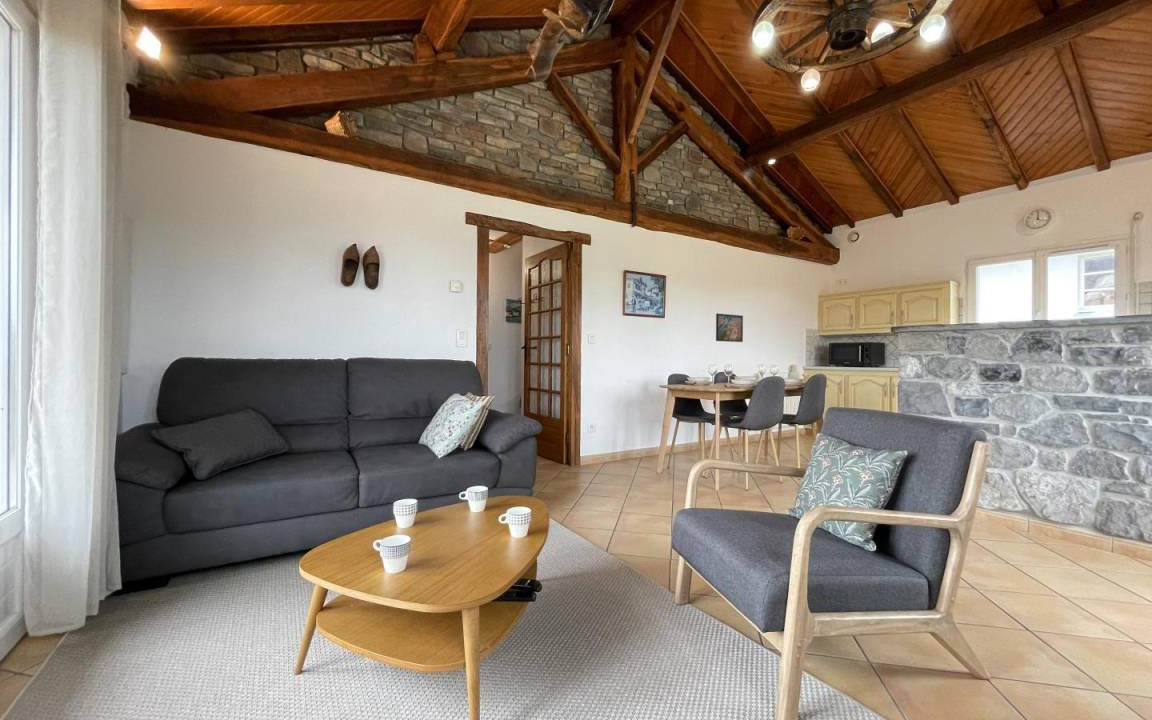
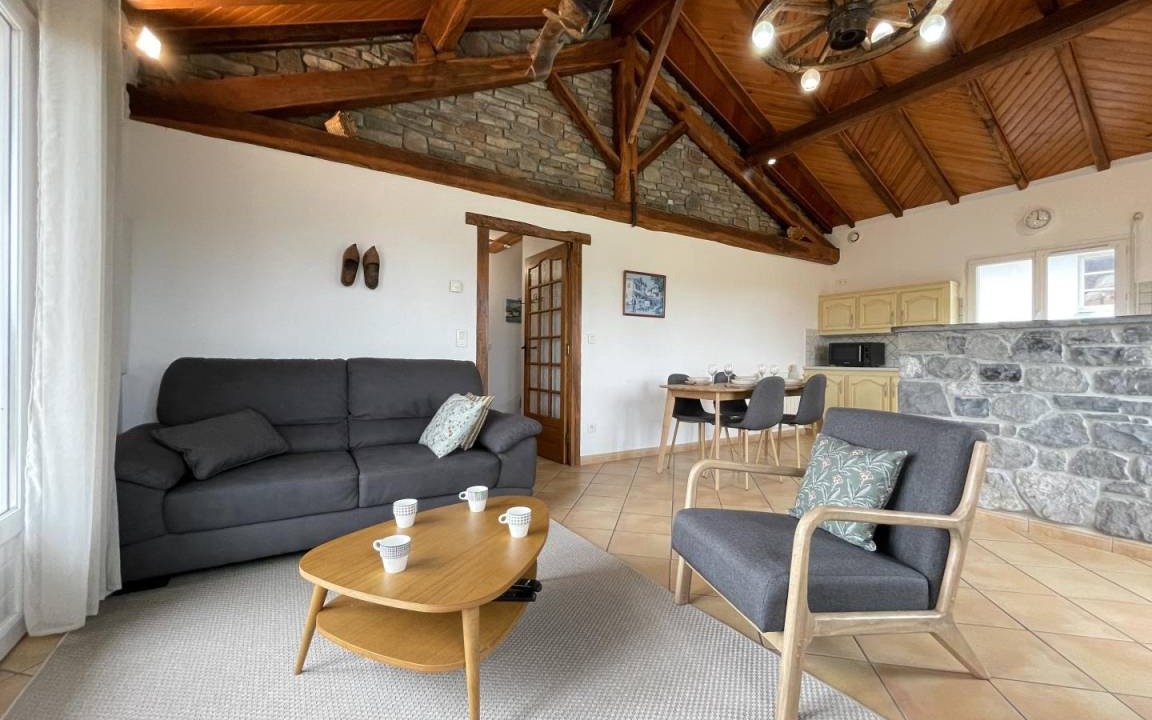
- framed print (729, 328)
